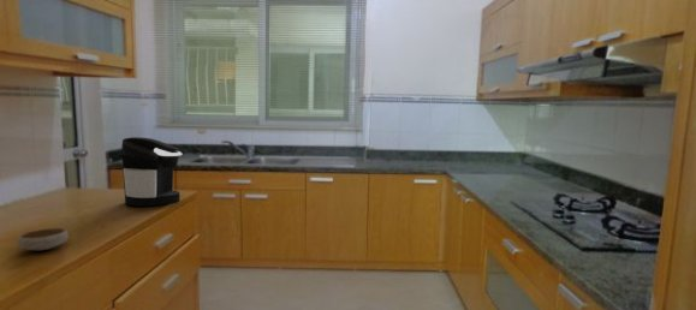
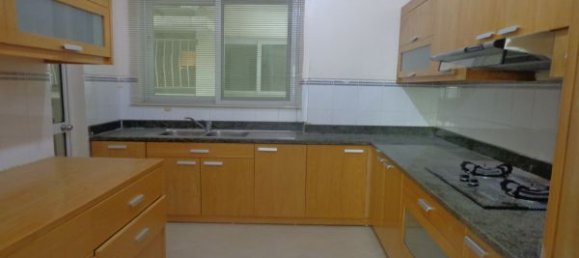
- bowl (43, 240)
- coffee maker (153, 169)
